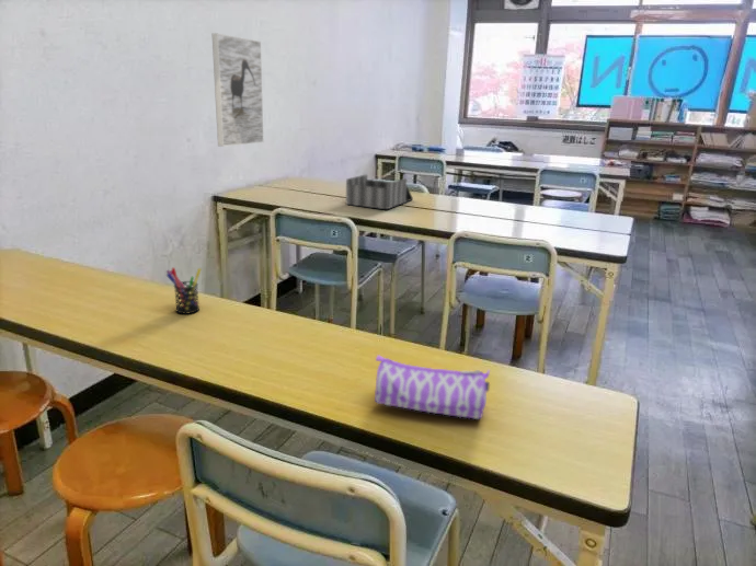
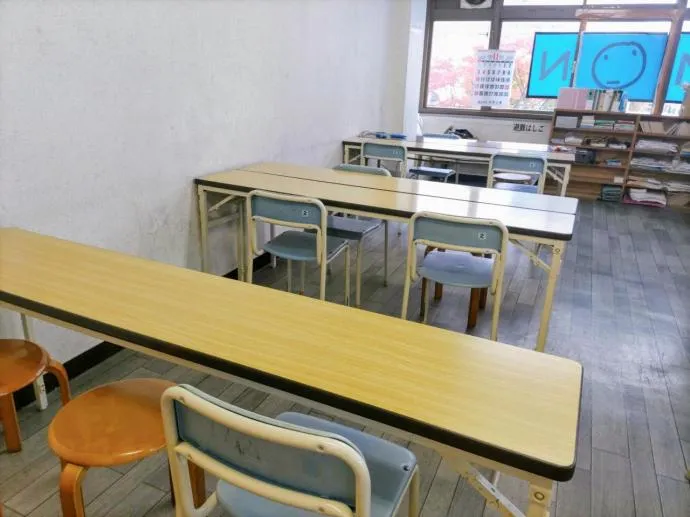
- pen holder (185, 289)
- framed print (239, 92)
- pencil case (432, 386)
- desk organizer (380, 189)
